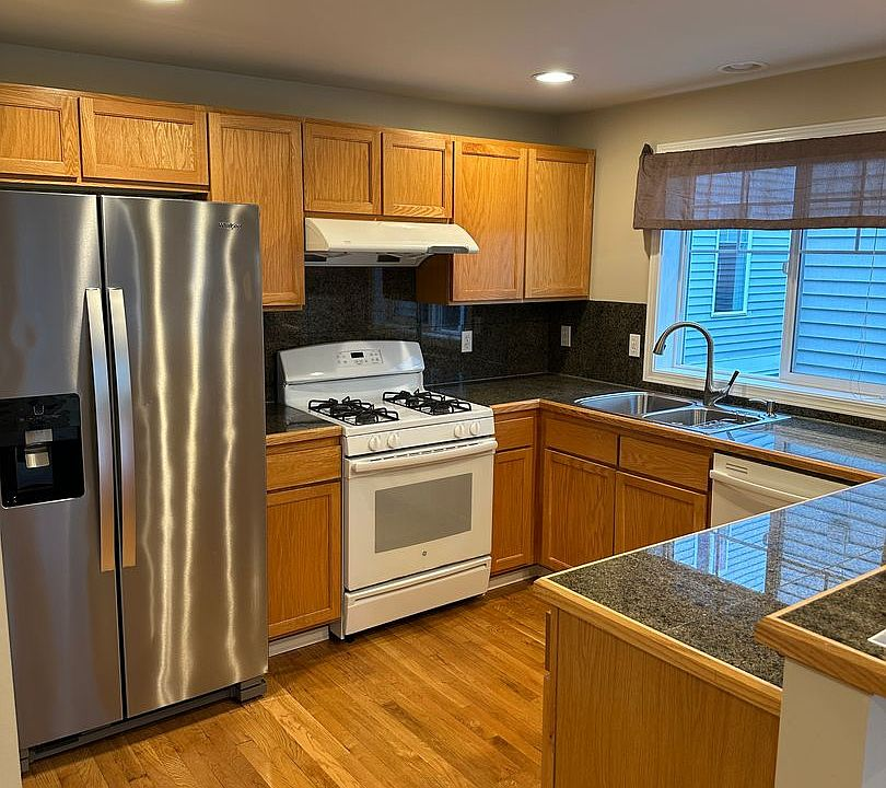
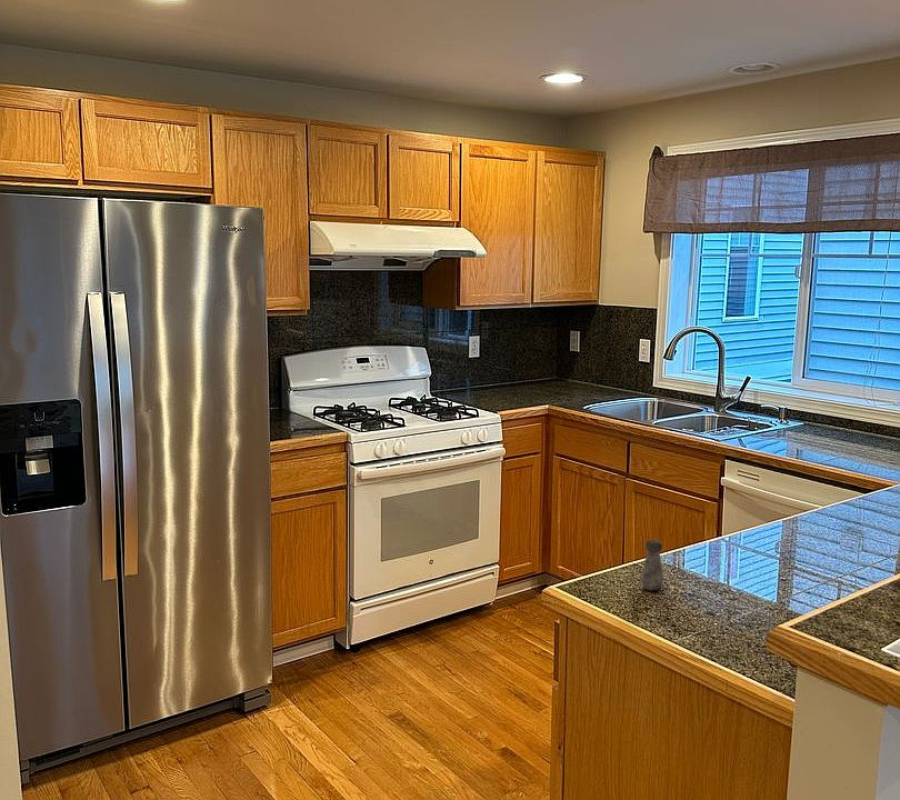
+ salt shaker (652, 563)
